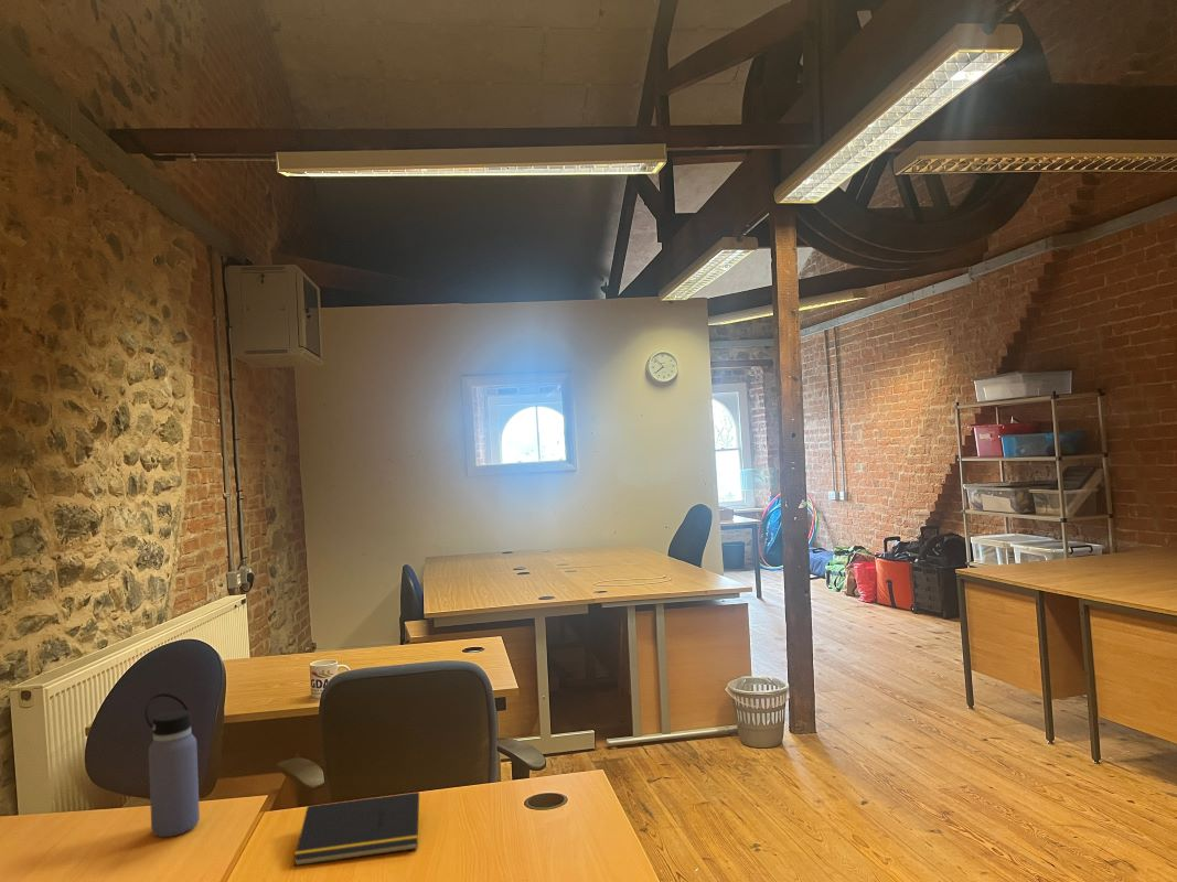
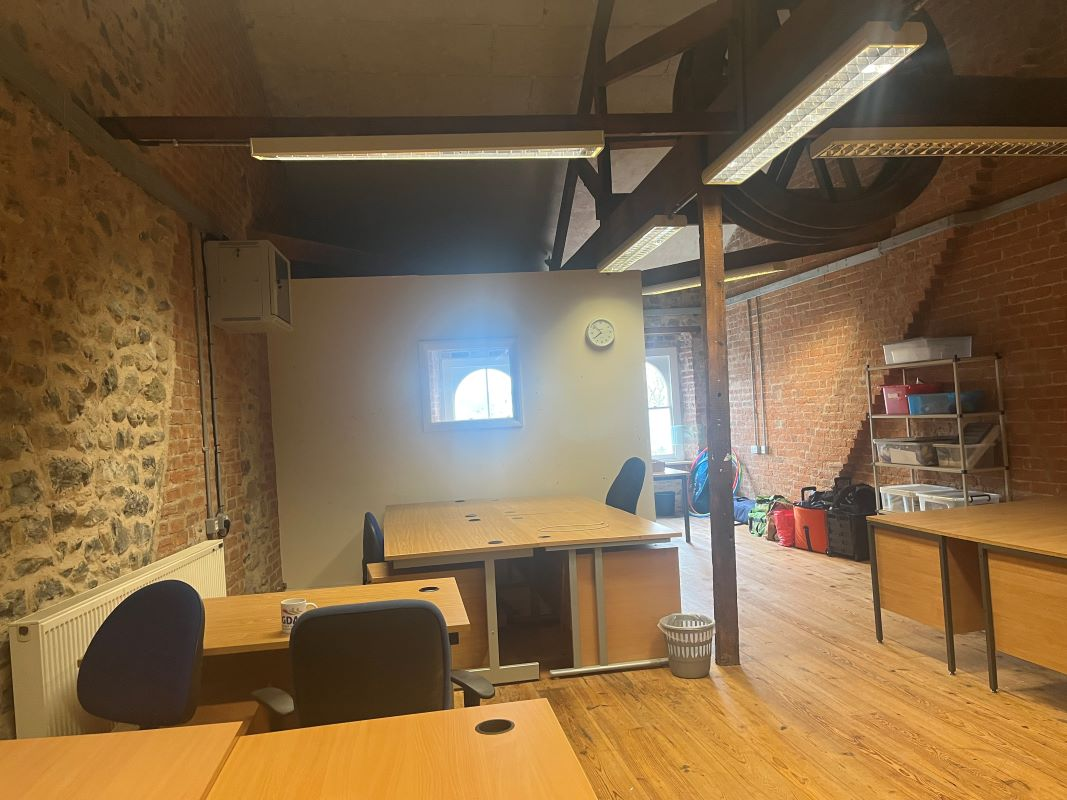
- water bottle (172, 762)
- notepad (360, 826)
